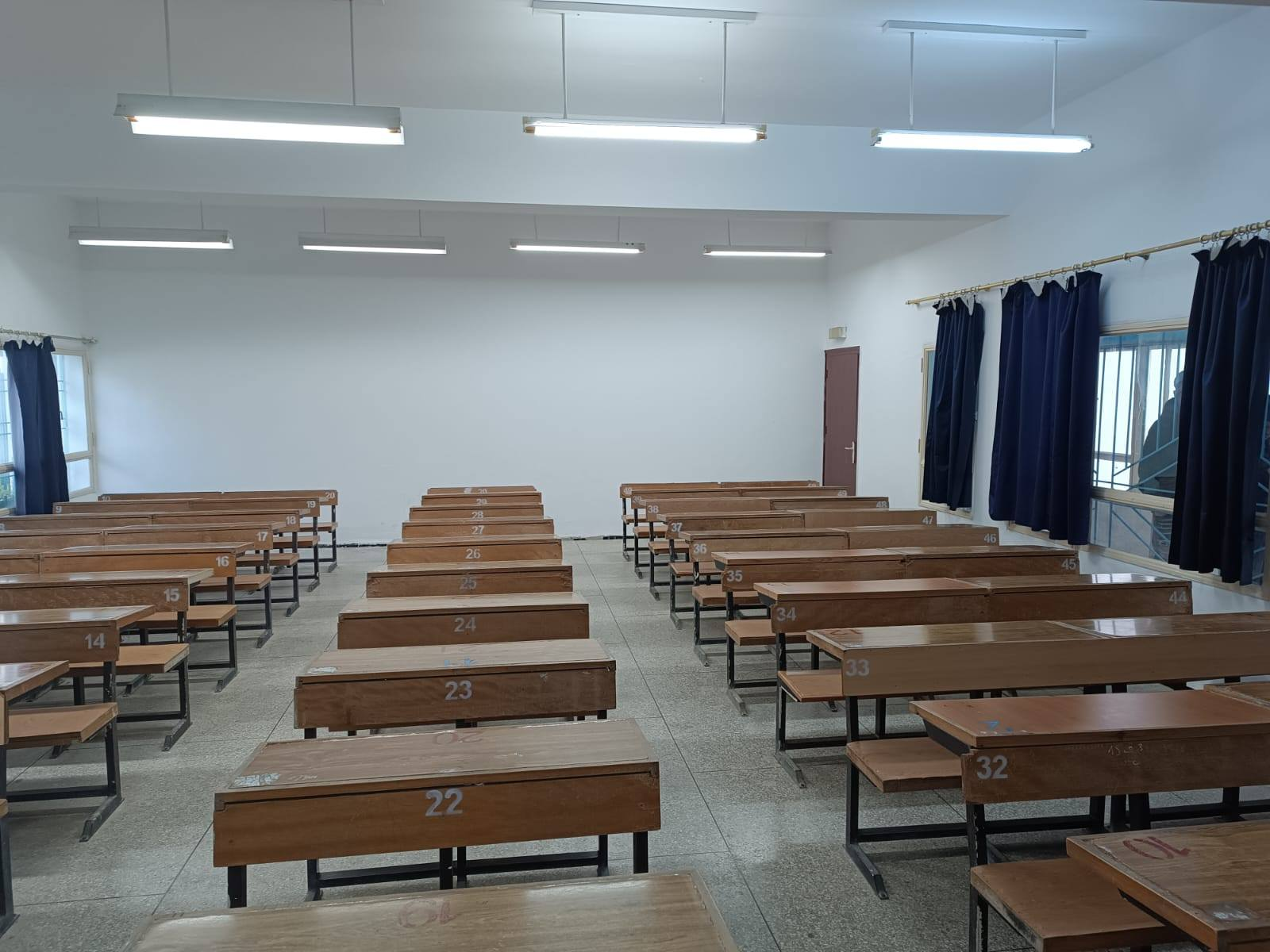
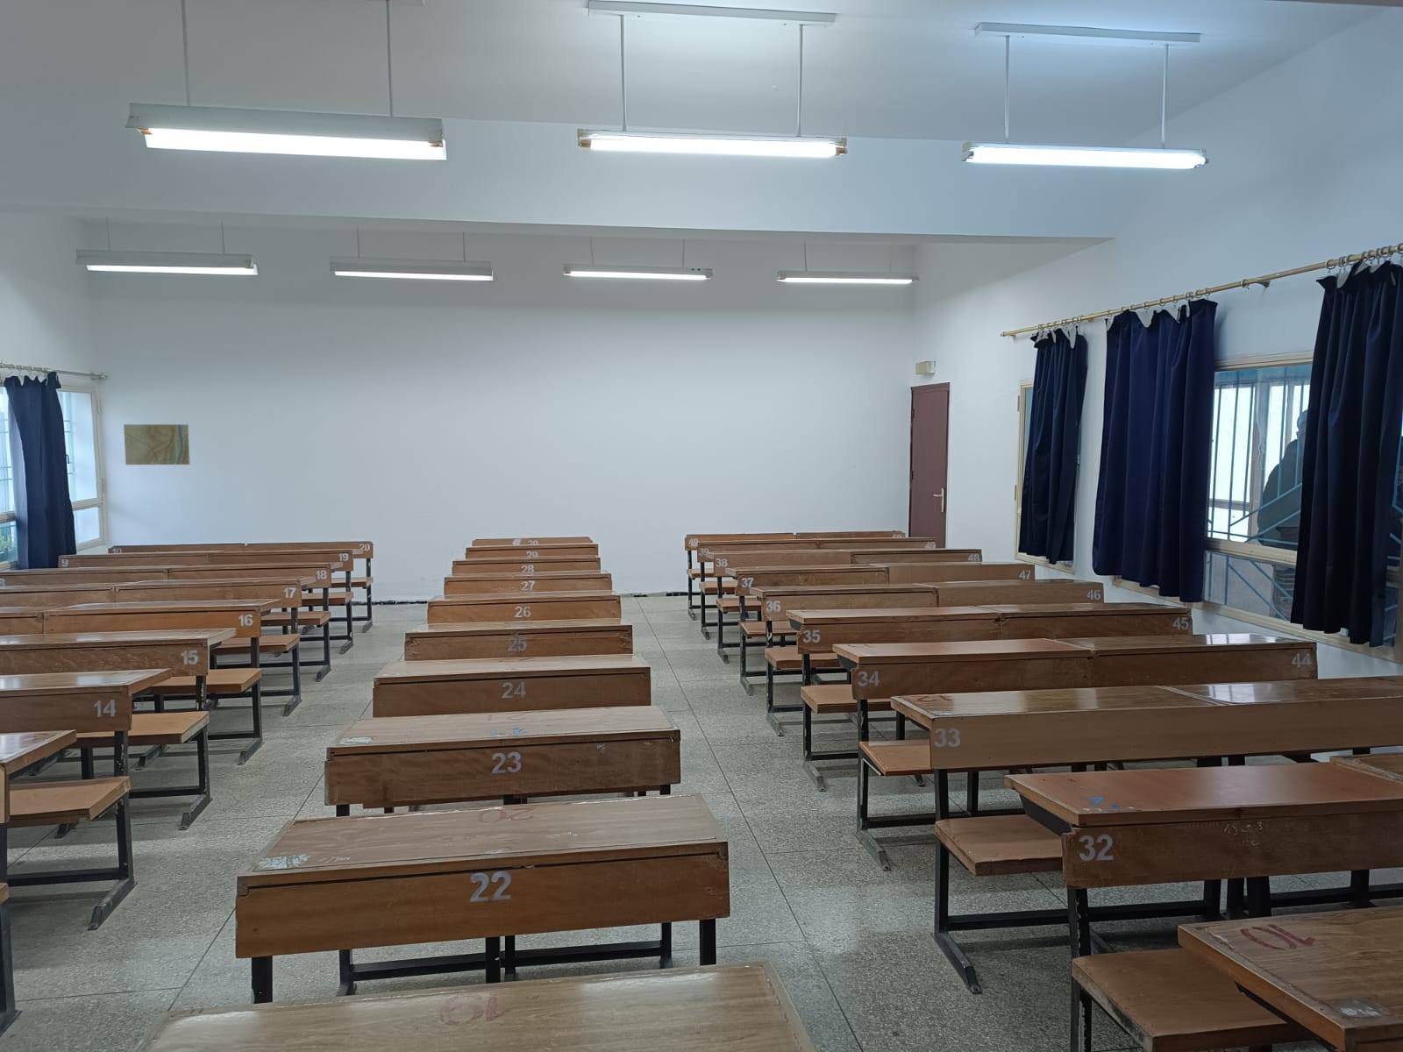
+ map (156, 444)
